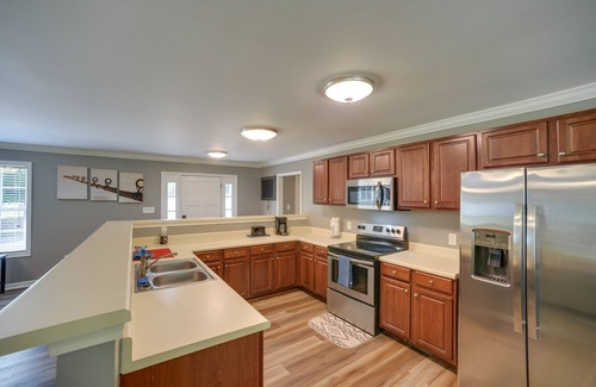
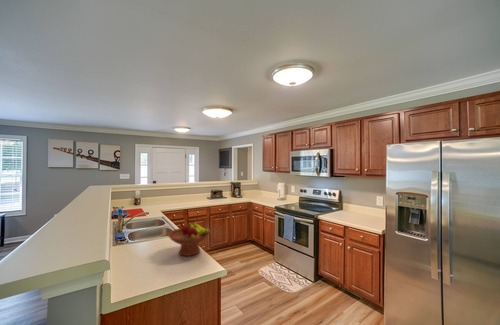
+ fruit bowl (189, 238)
